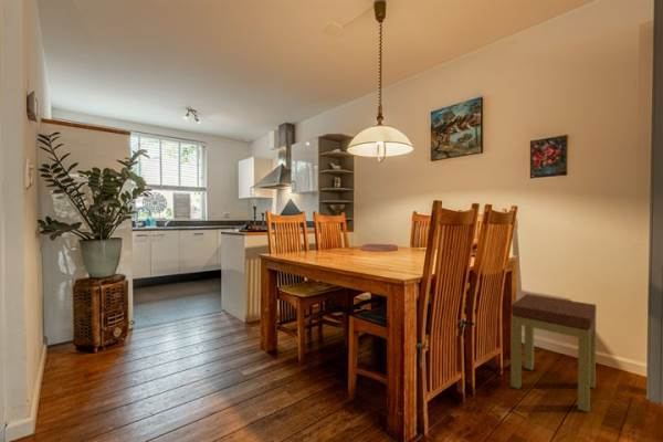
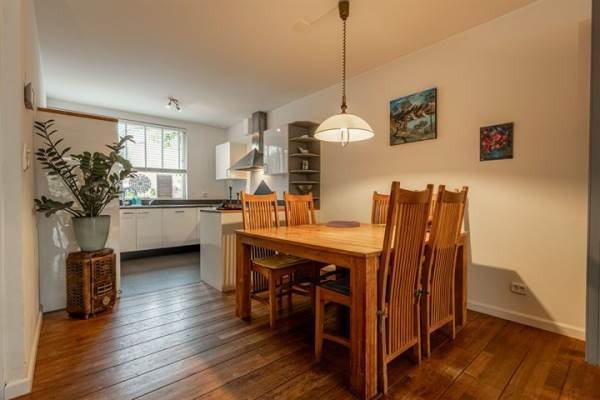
- side table (558, 333)
